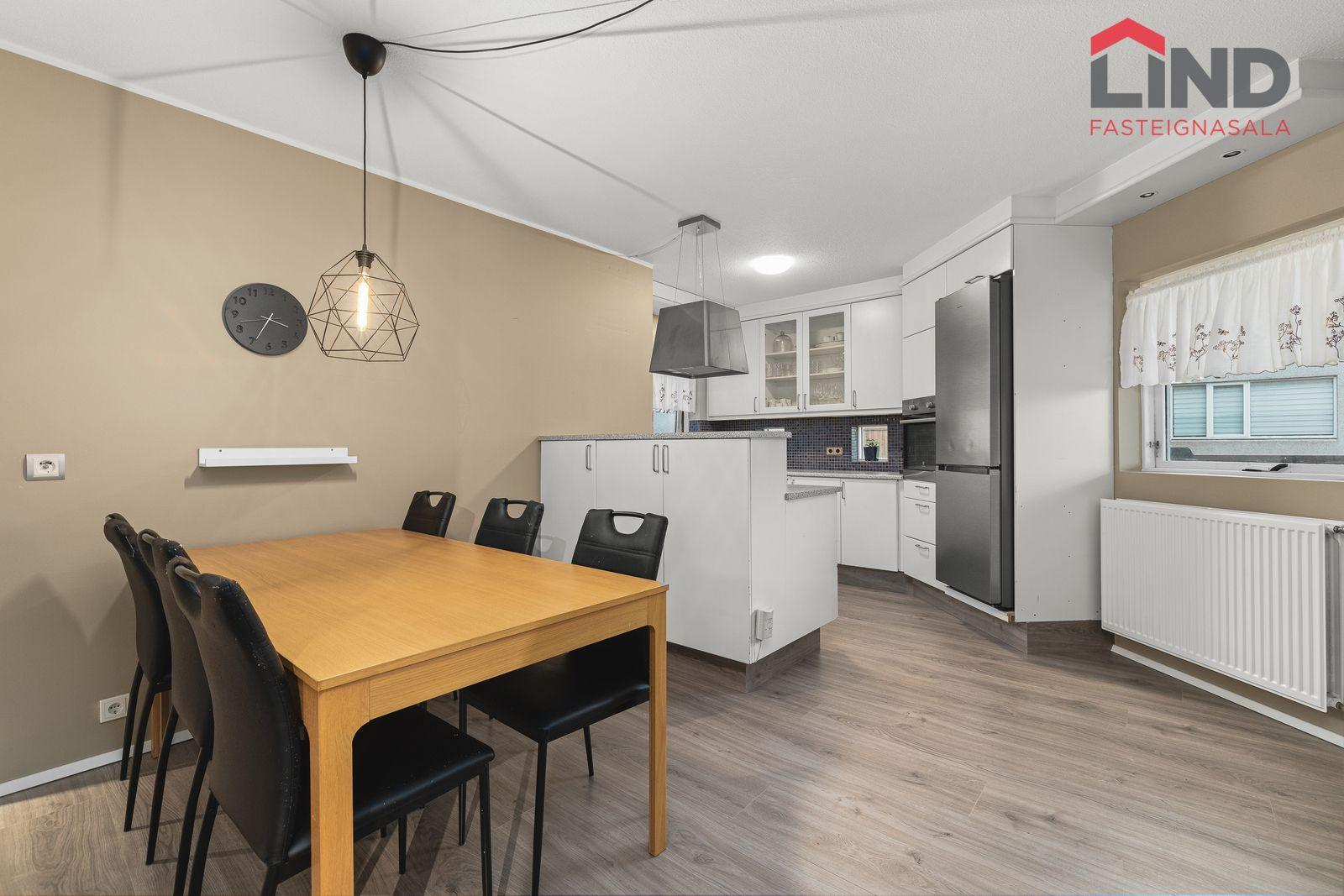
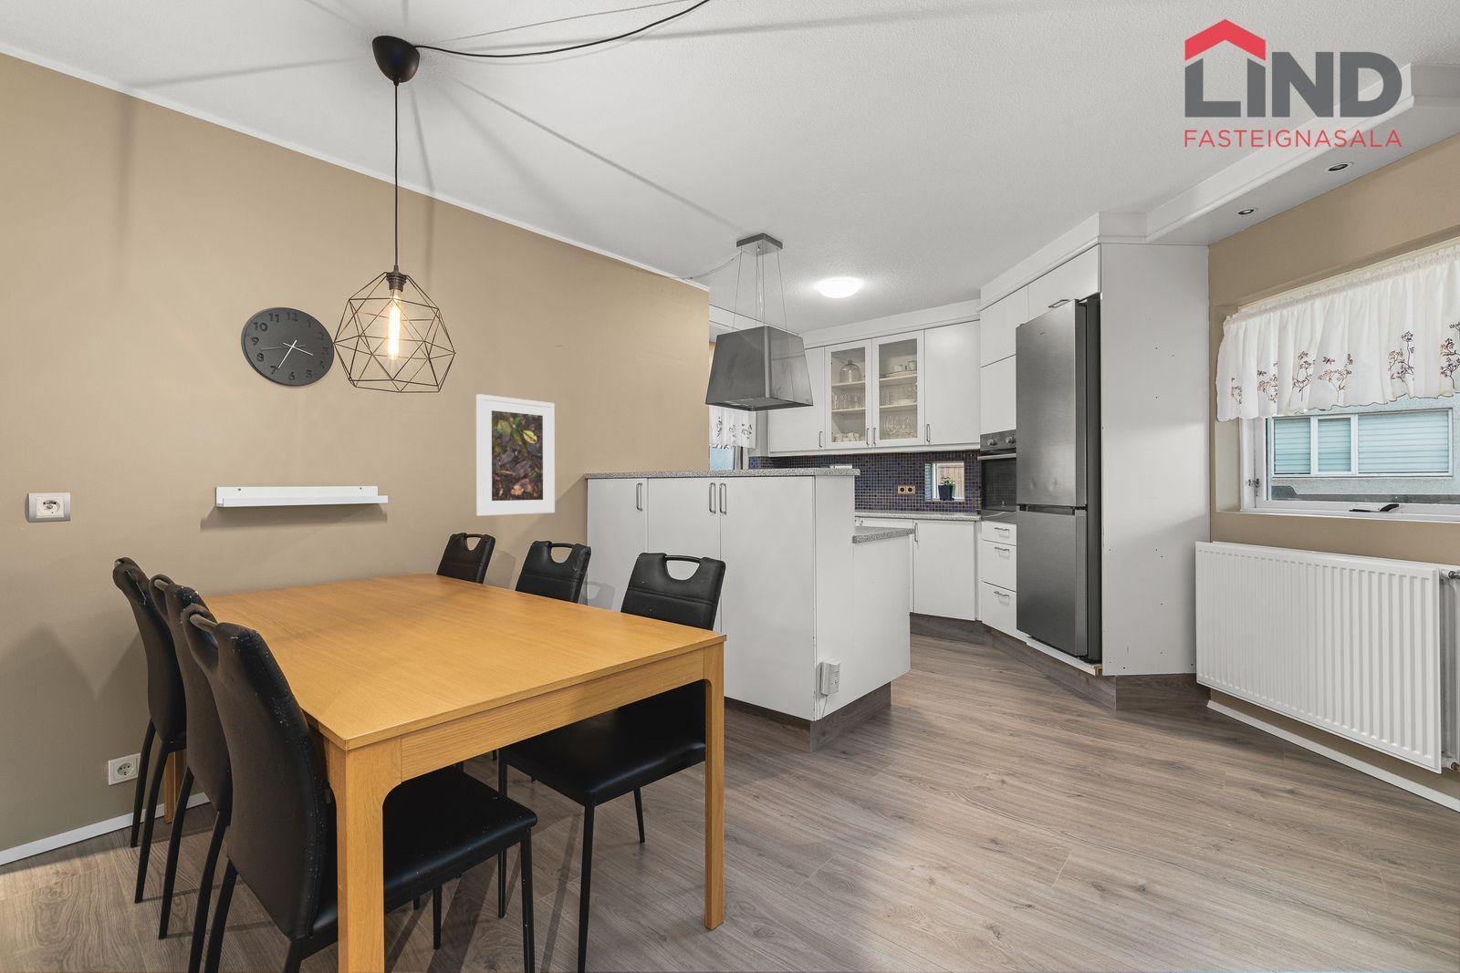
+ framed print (517, 456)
